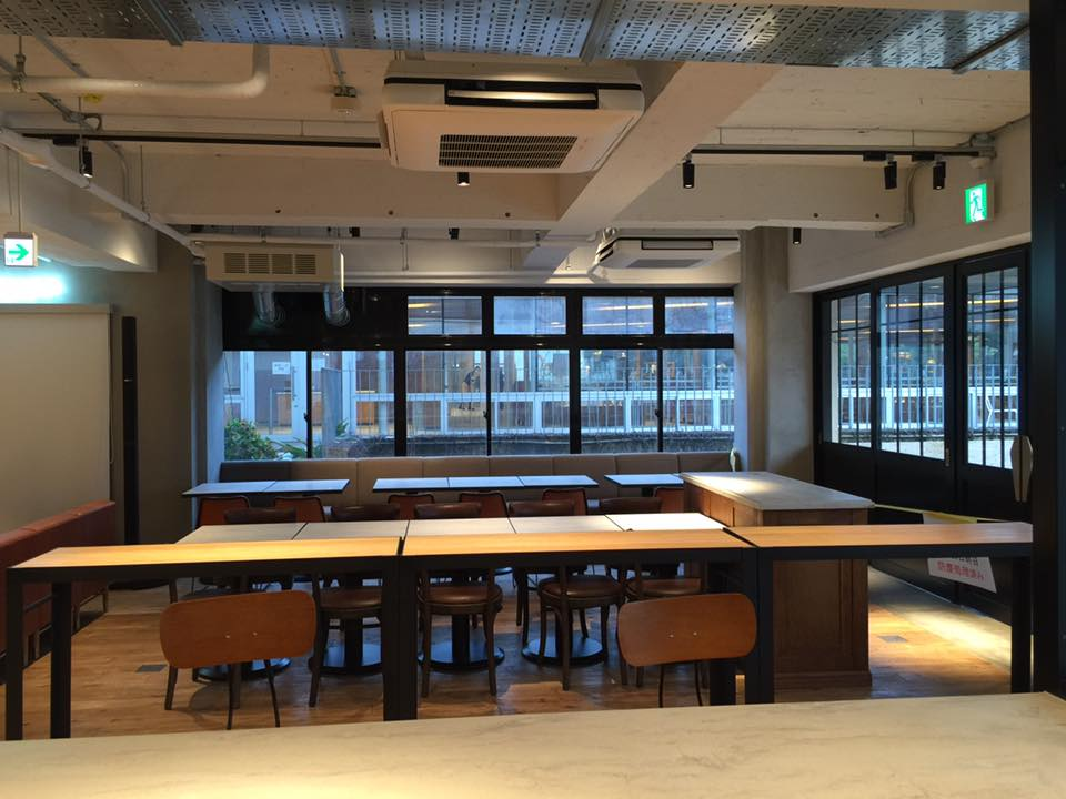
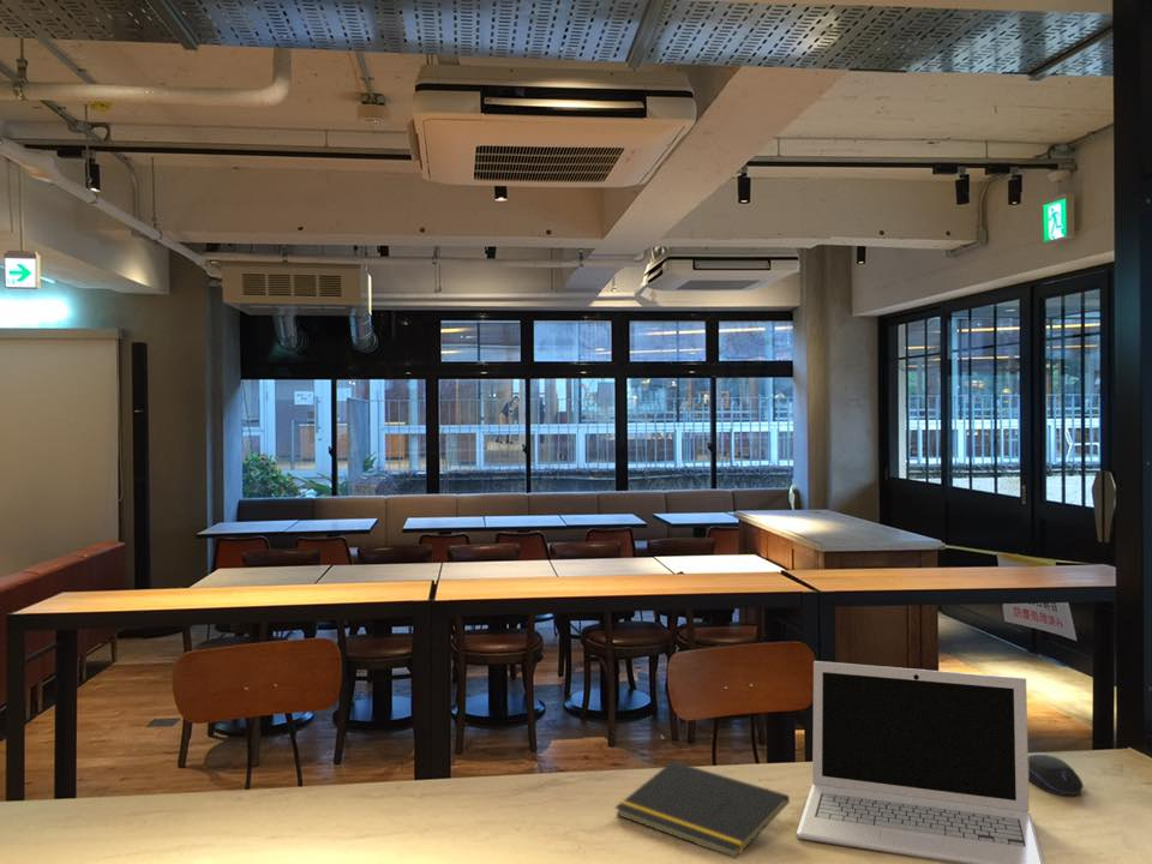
+ notepad (701, 804)
+ computer mouse (1051, 772)
+ laptop (916, 756)
